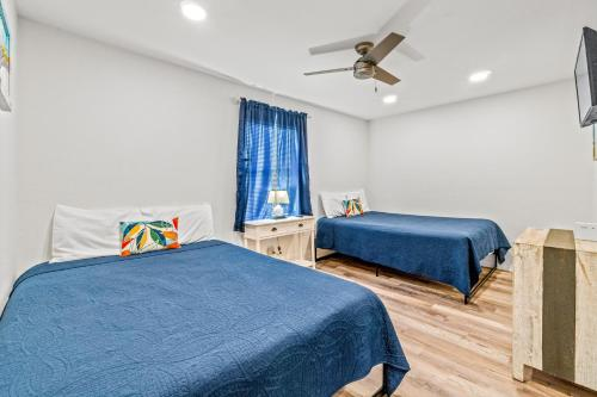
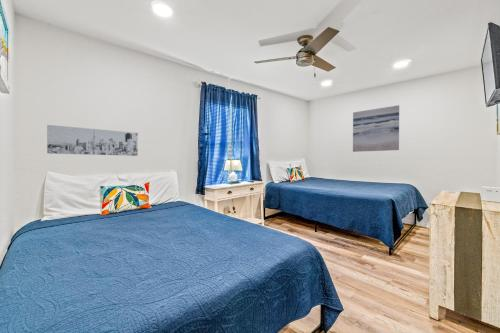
+ wall art (97, 142)
+ wall art (374, 130)
